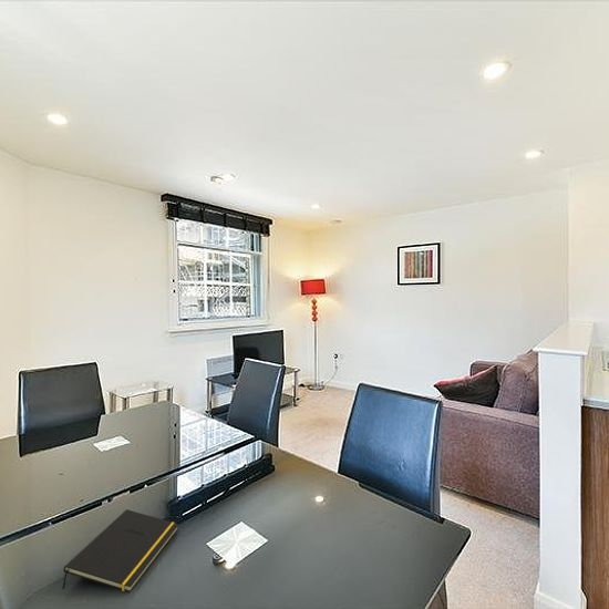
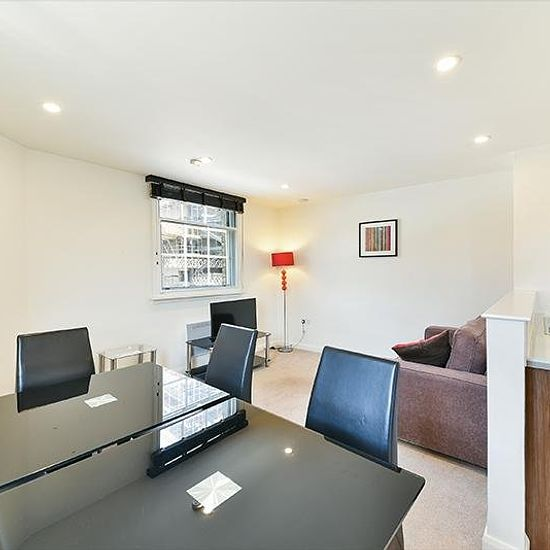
- notepad (127, 545)
